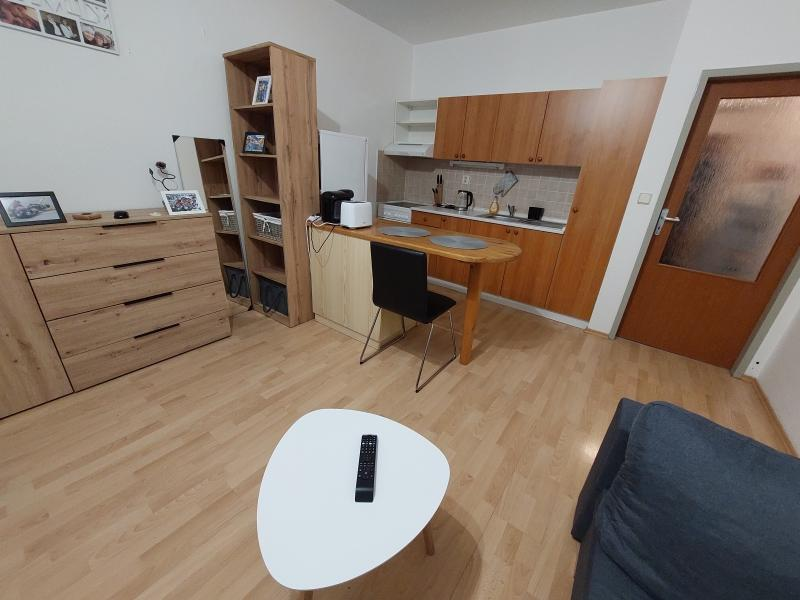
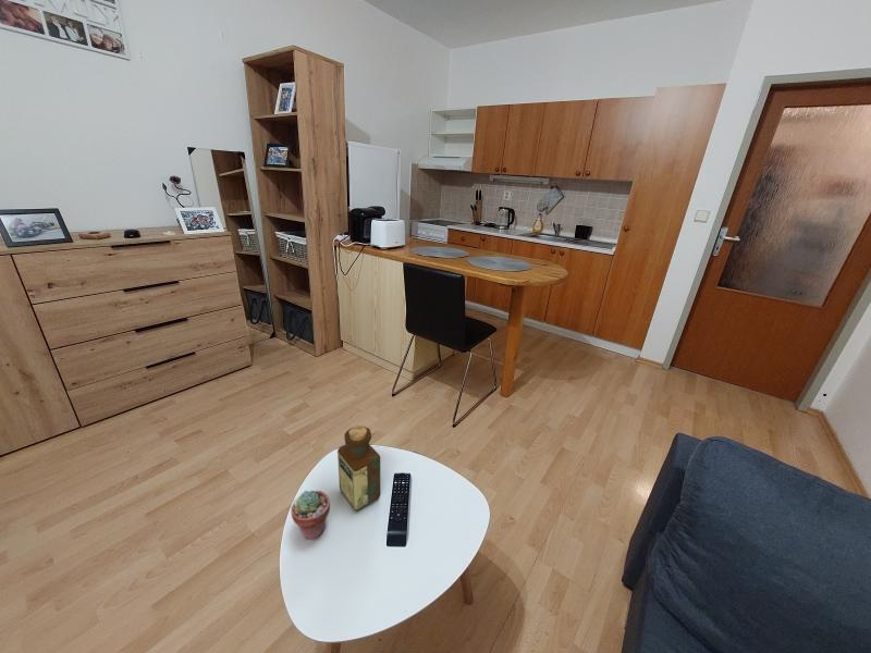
+ bottle (358, 464)
+ potted succulent (310, 512)
